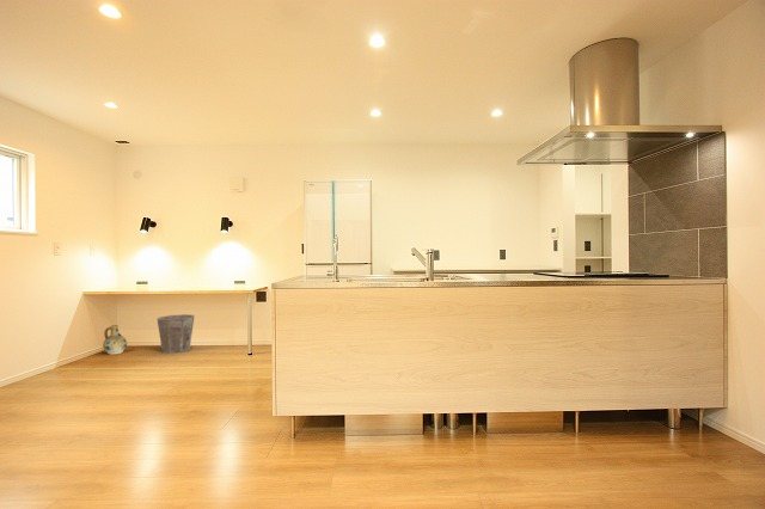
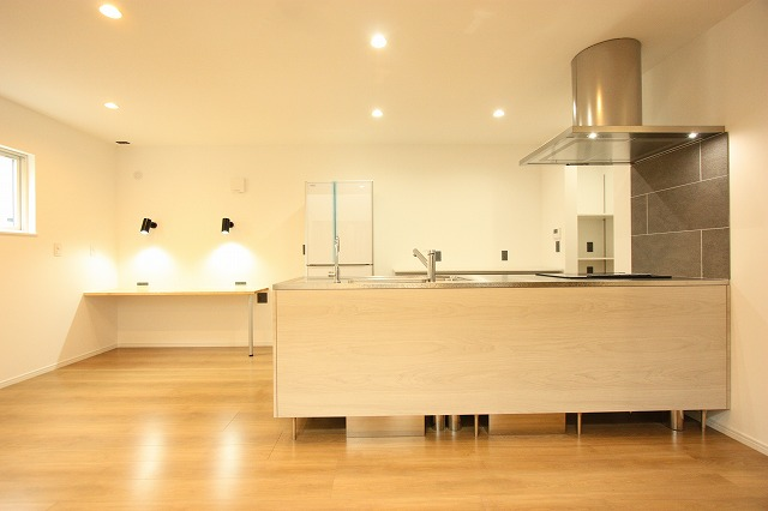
- waste bin (176, 333)
- ceramic jug (115, 338)
